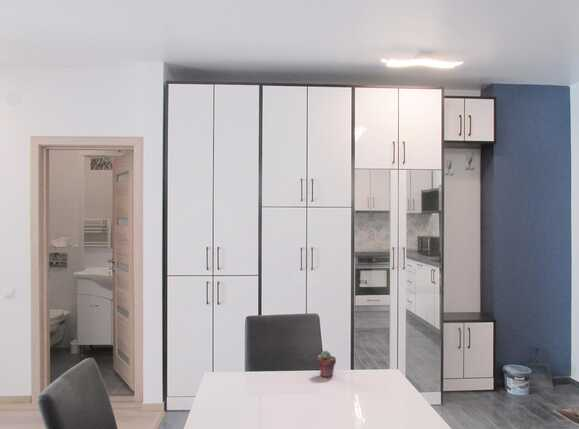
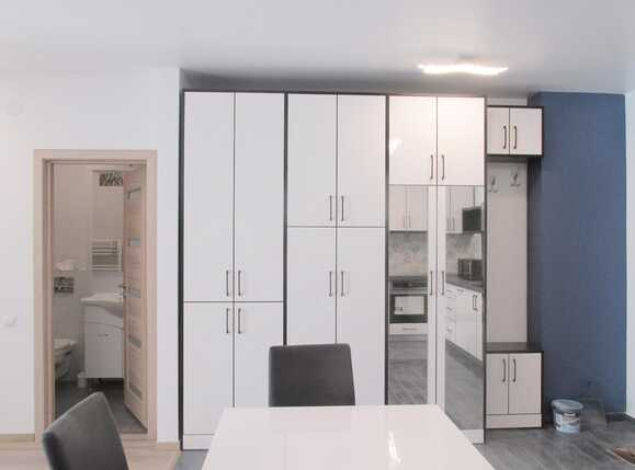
- potted succulent (326, 363)
